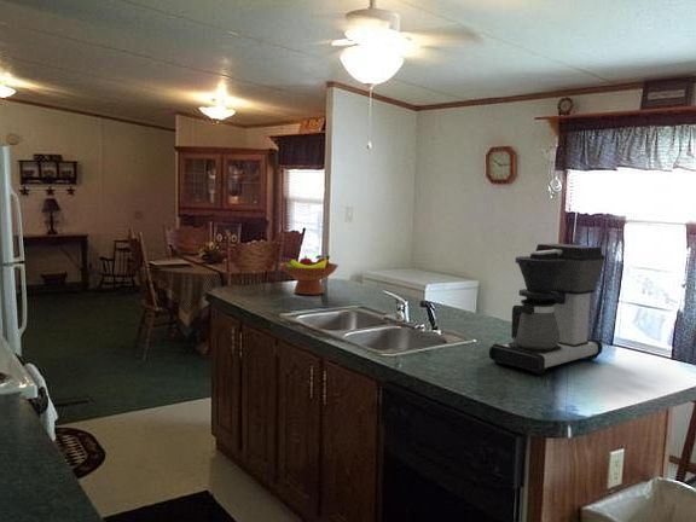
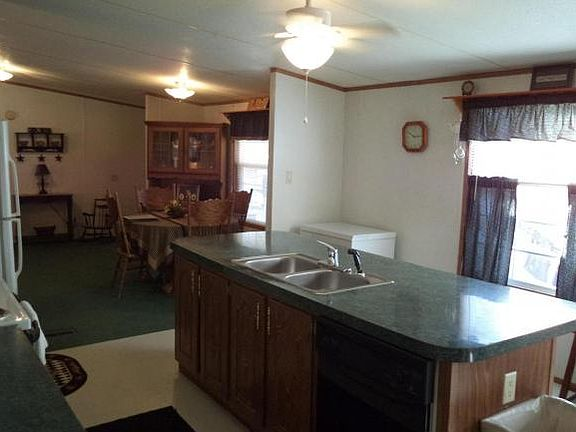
- fruit bowl (308, 273)
- coffee maker (549, 303)
